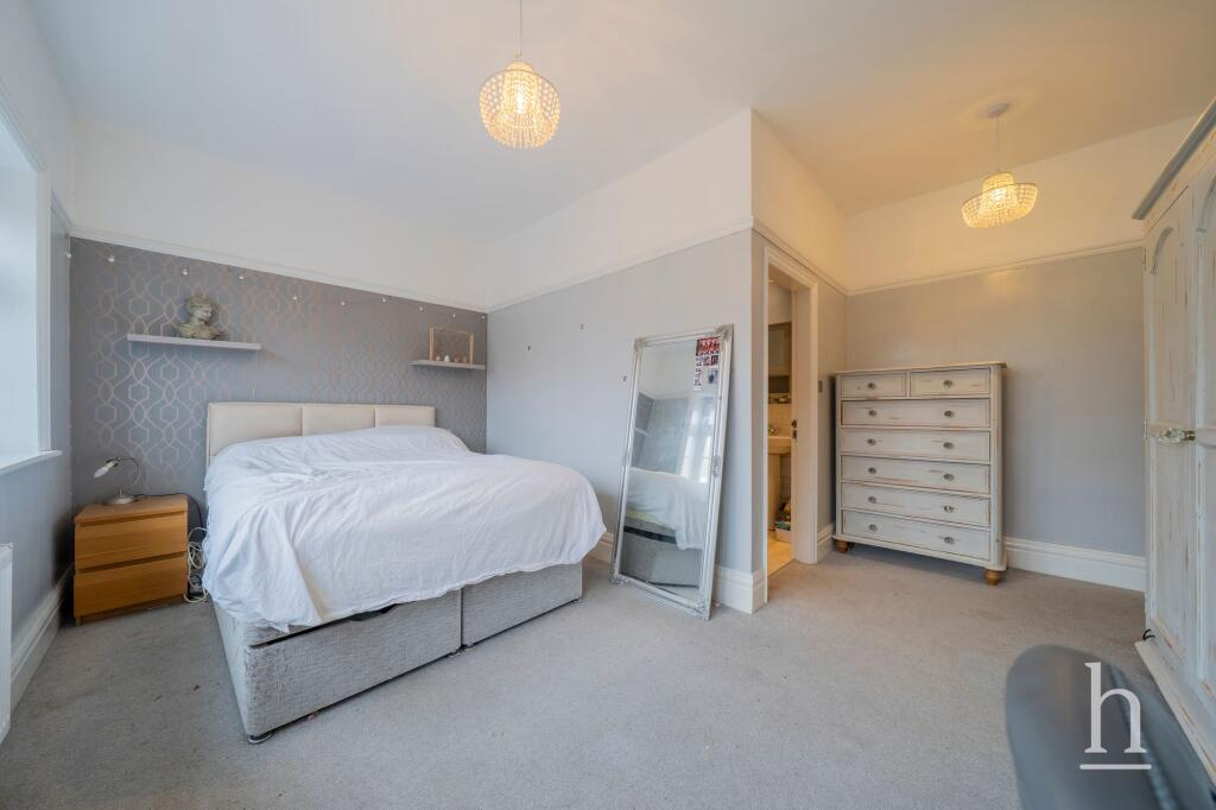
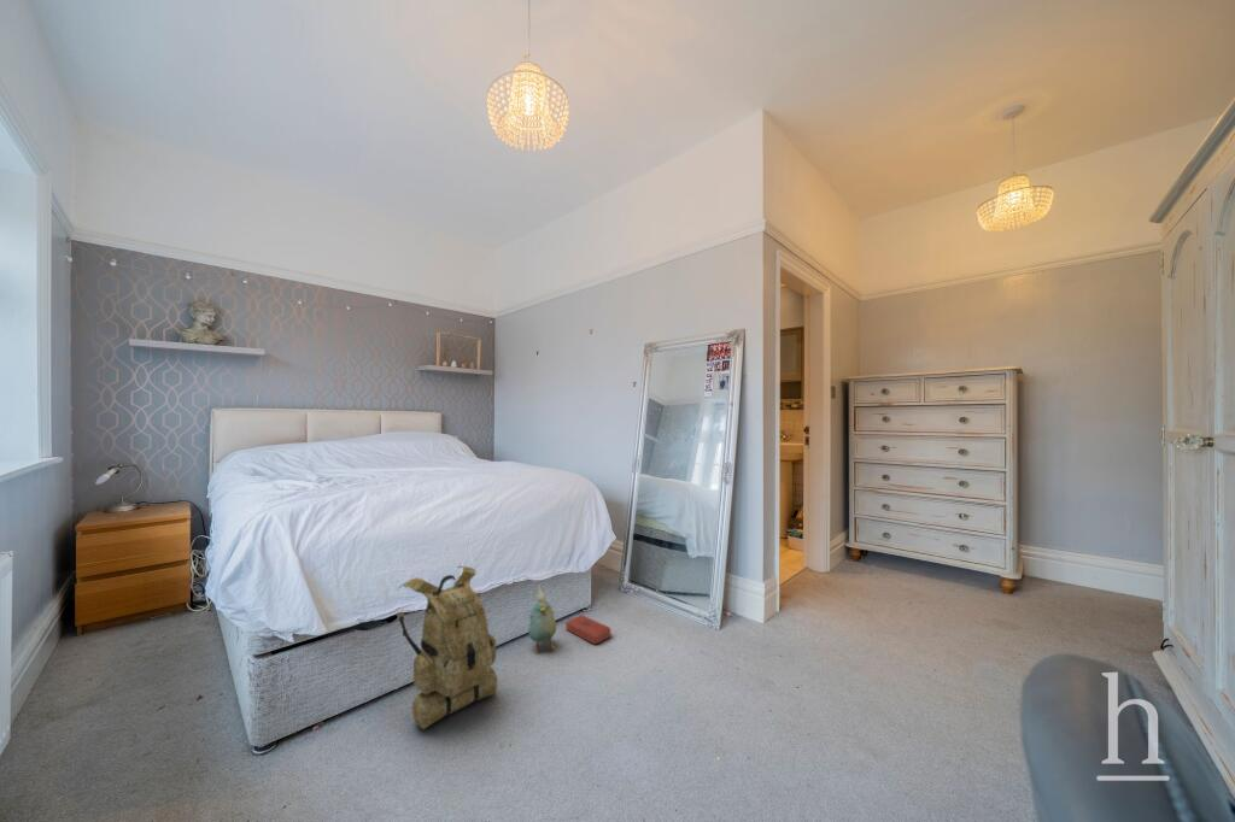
+ backpack (449, 639)
+ box (589, 628)
+ plush toy (542, 617)
